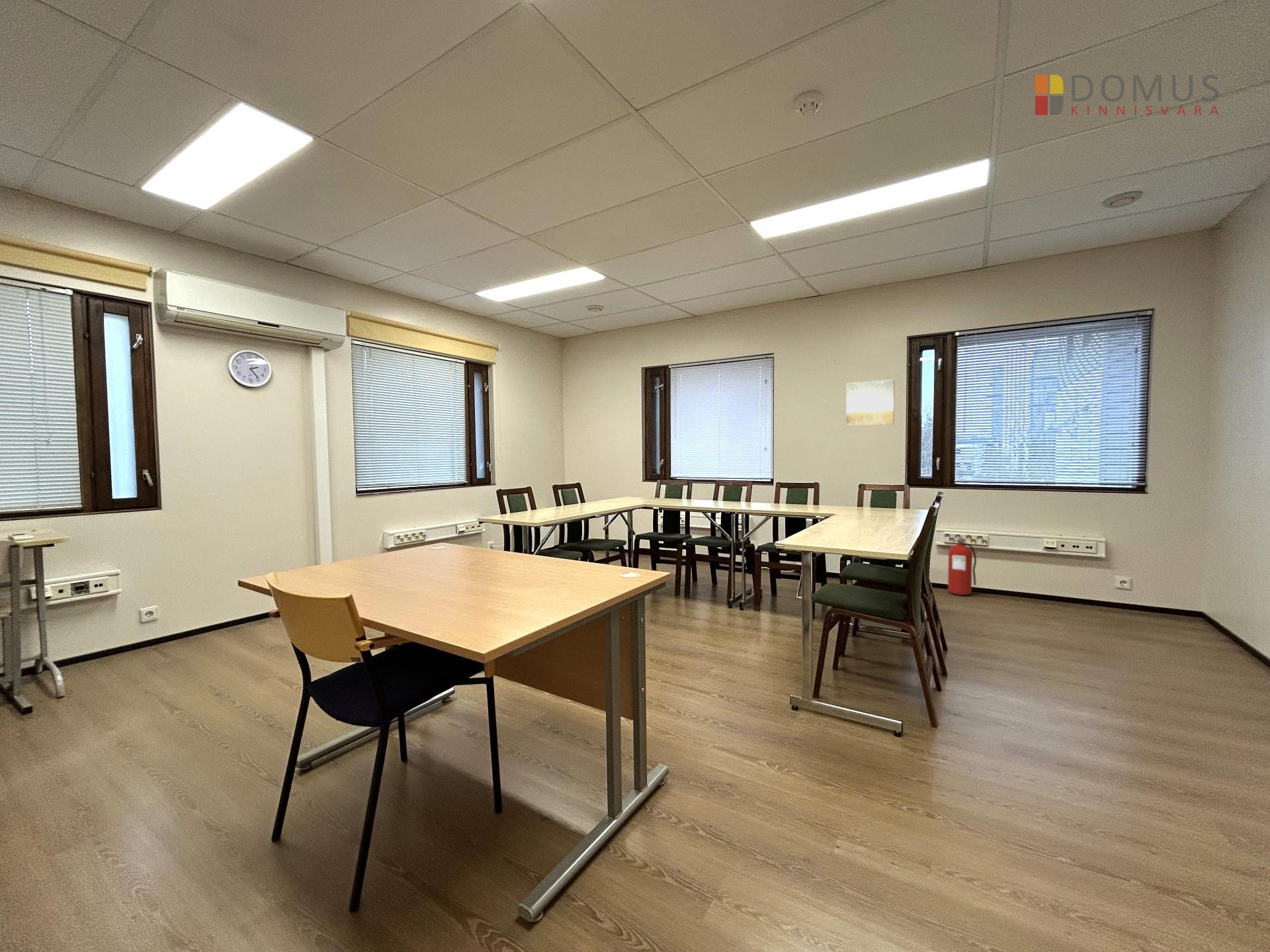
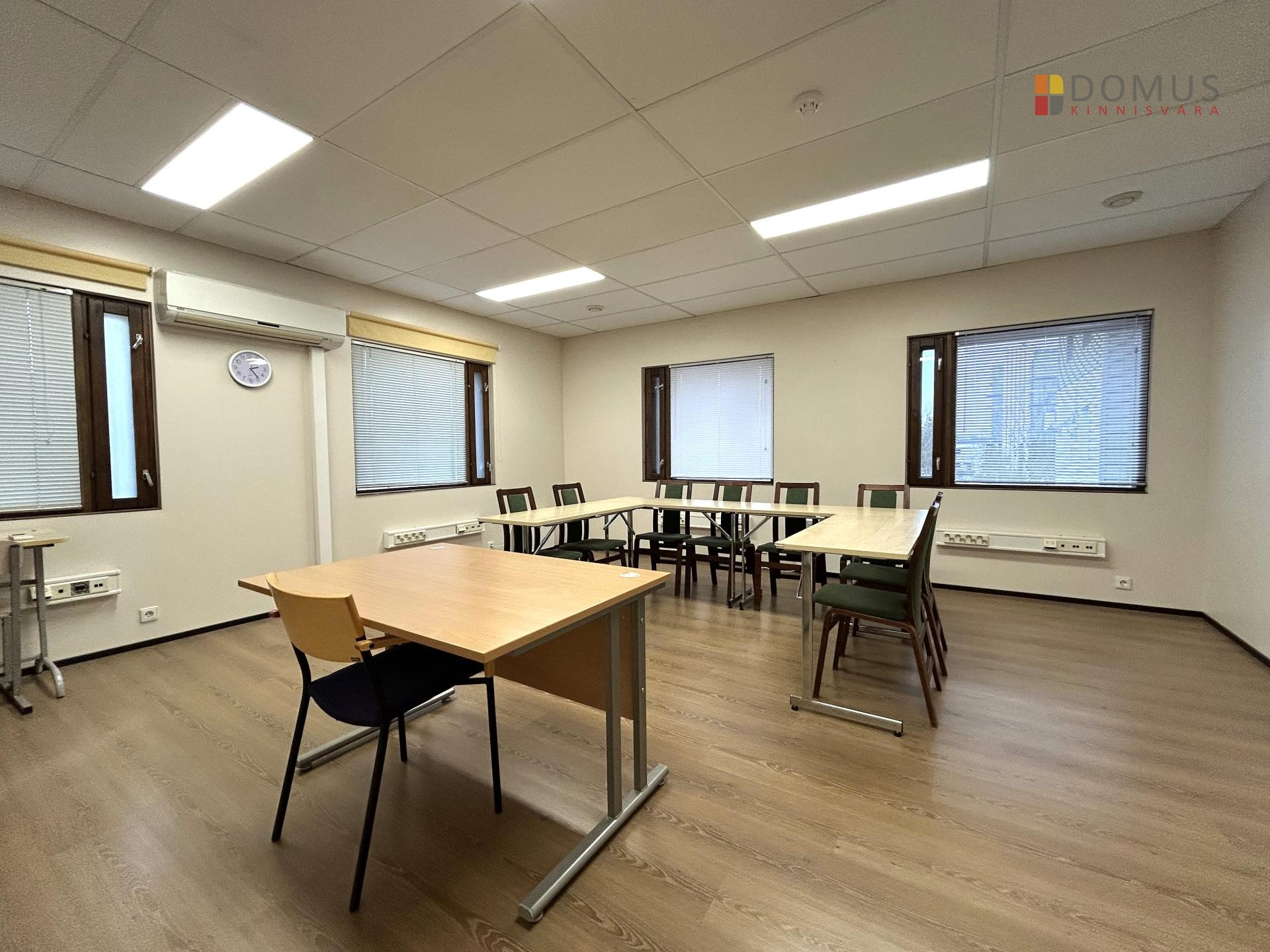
- wall art (869, 403)
- fire extinguisher (962, 564)
